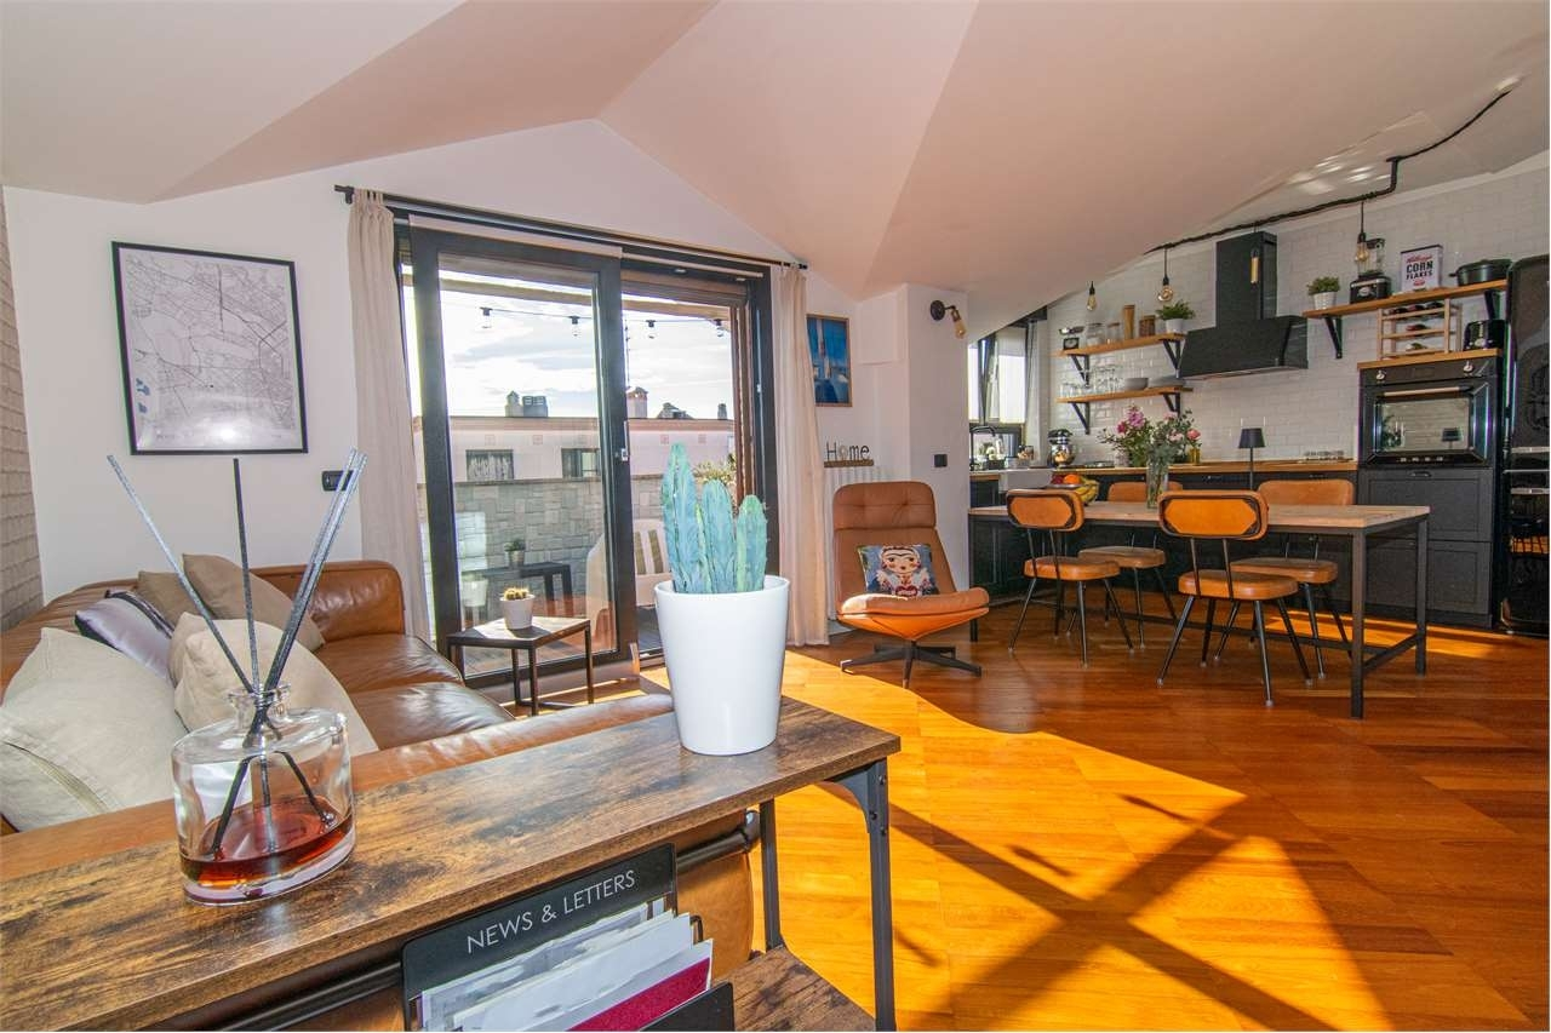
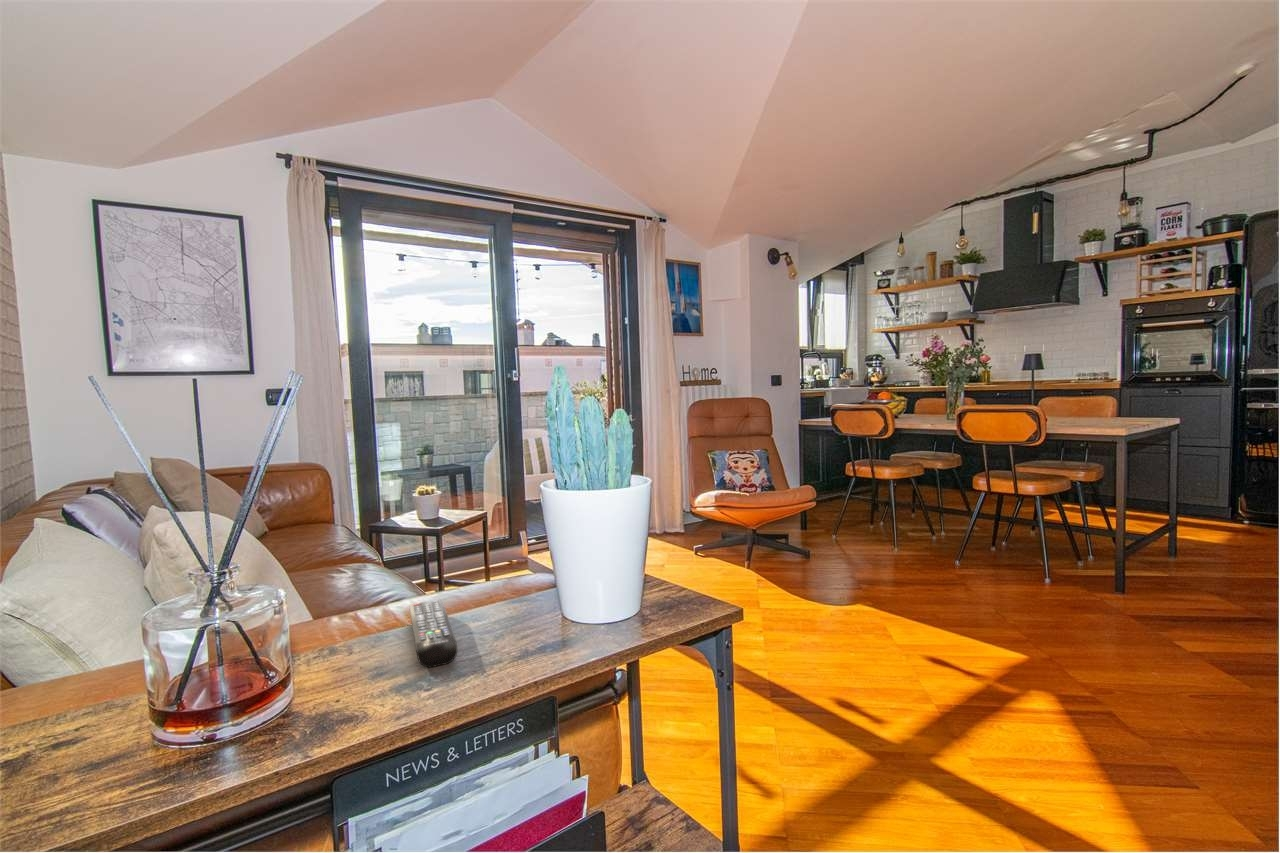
+ remote control (431, 627)
